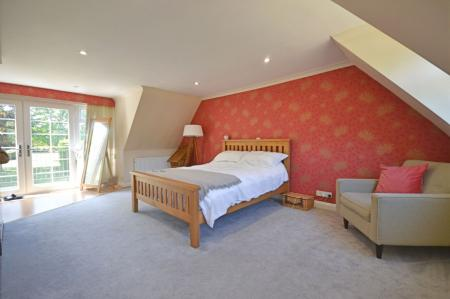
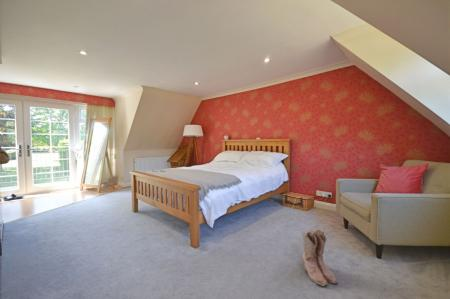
+ boots (318, 253)
